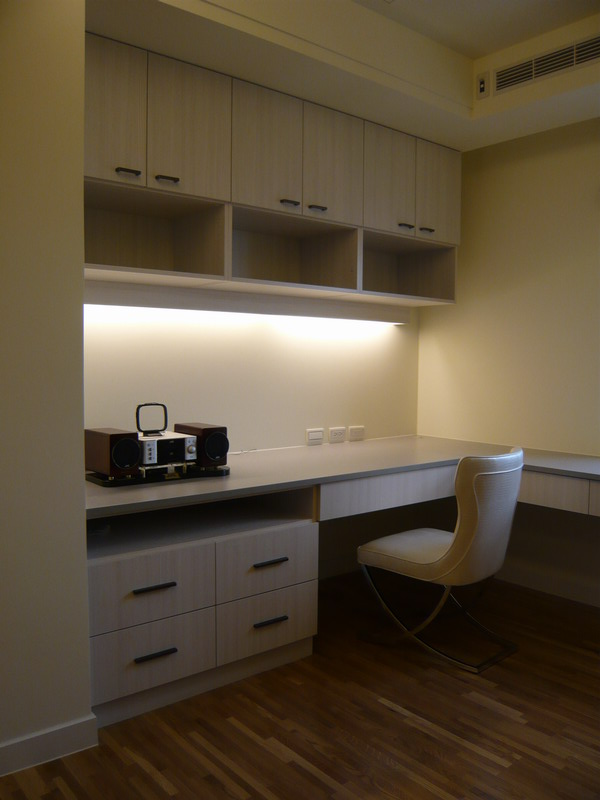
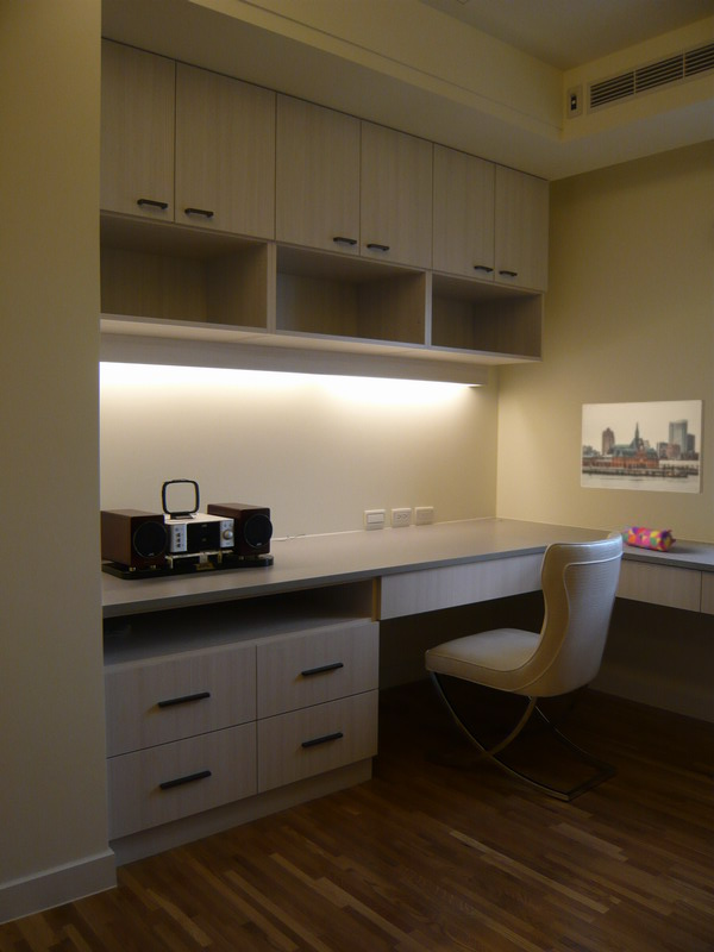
+ pencil case (647, 537)
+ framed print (639, 445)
